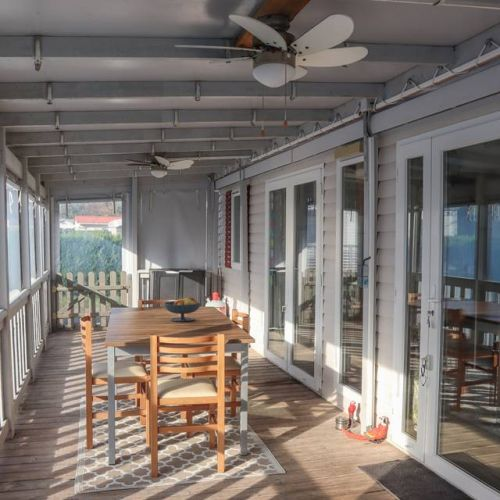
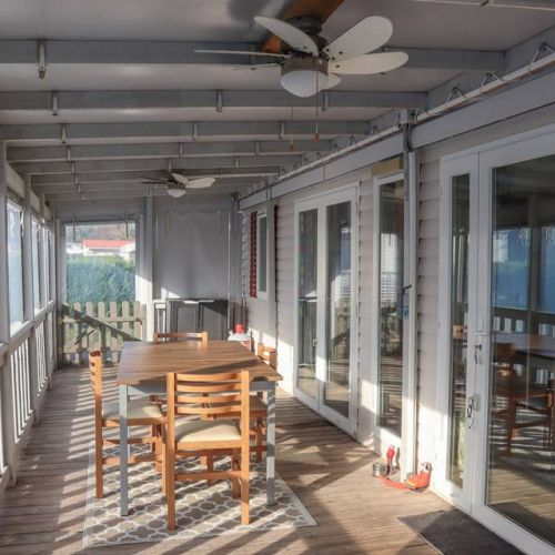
- fruit bowl (182, 308)
